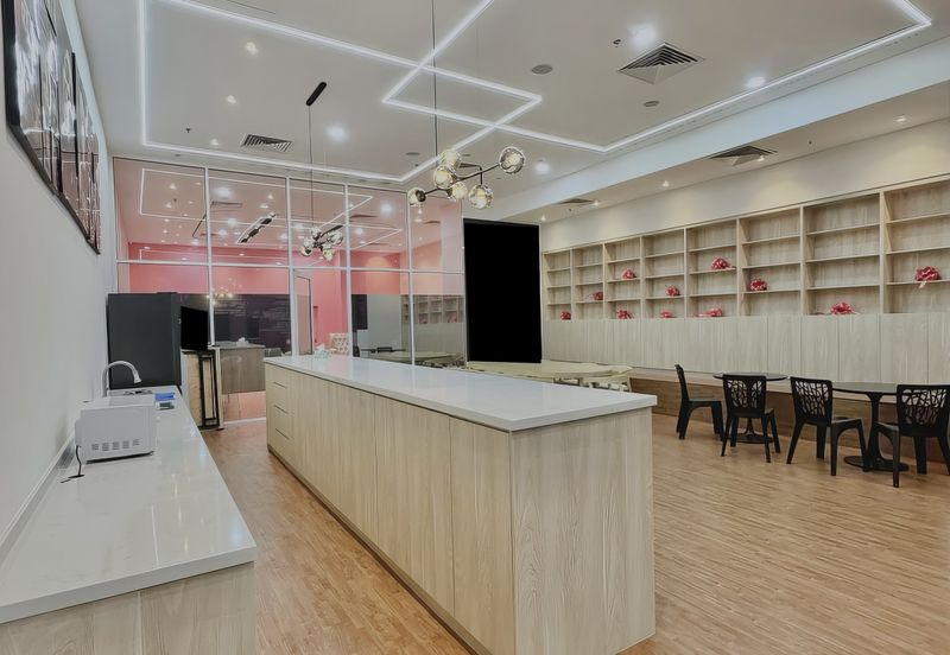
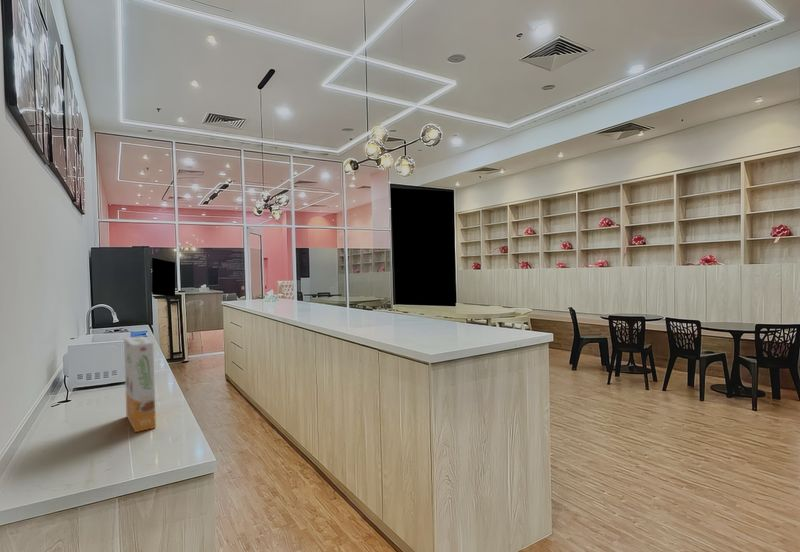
+ cereal box (139, 381)
